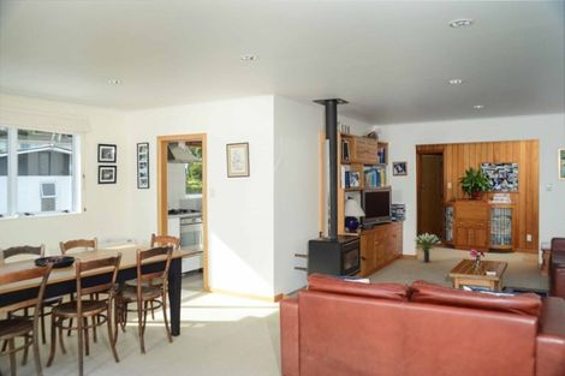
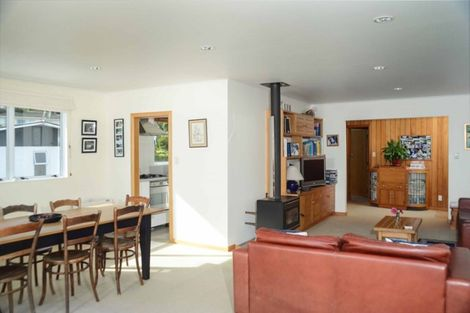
- potted plant (427, 246)
